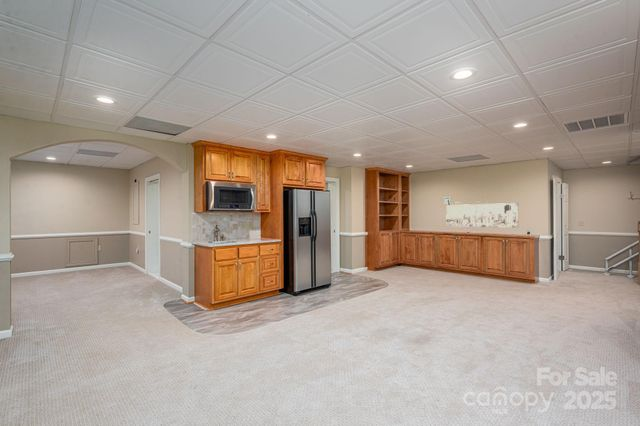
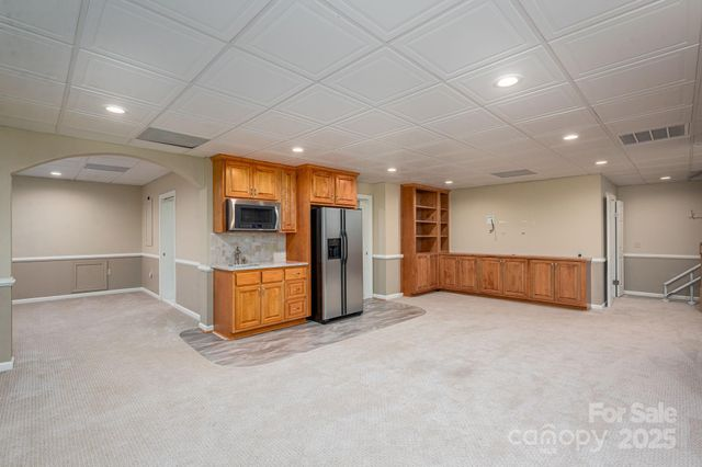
- wall art (479, 215)
